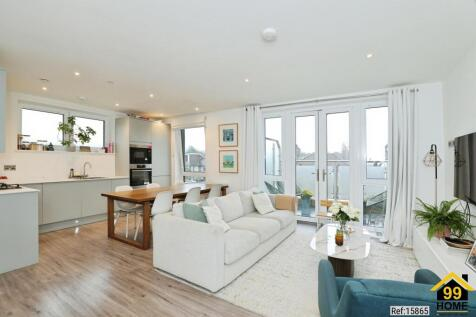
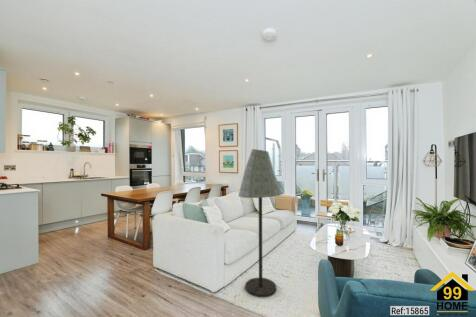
+ floor lamp (260, 218)
